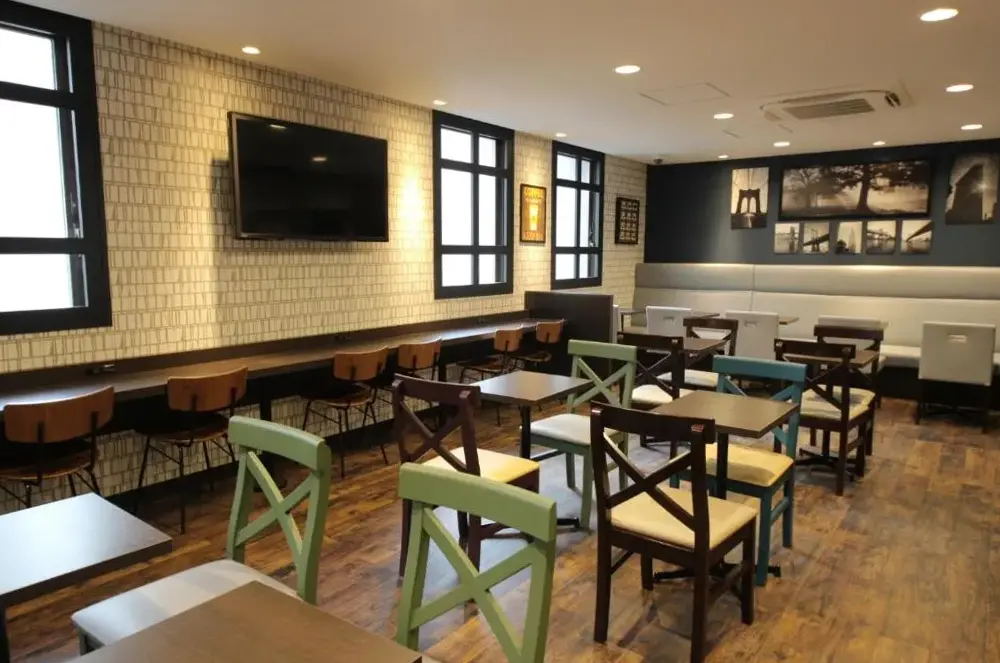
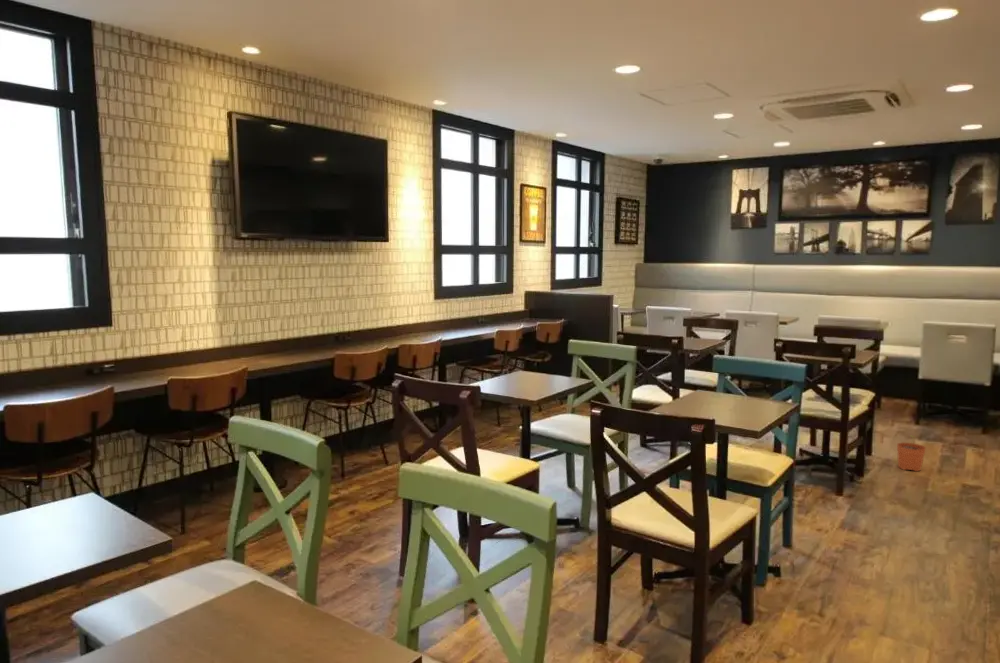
+ plant pot (910, 451)
